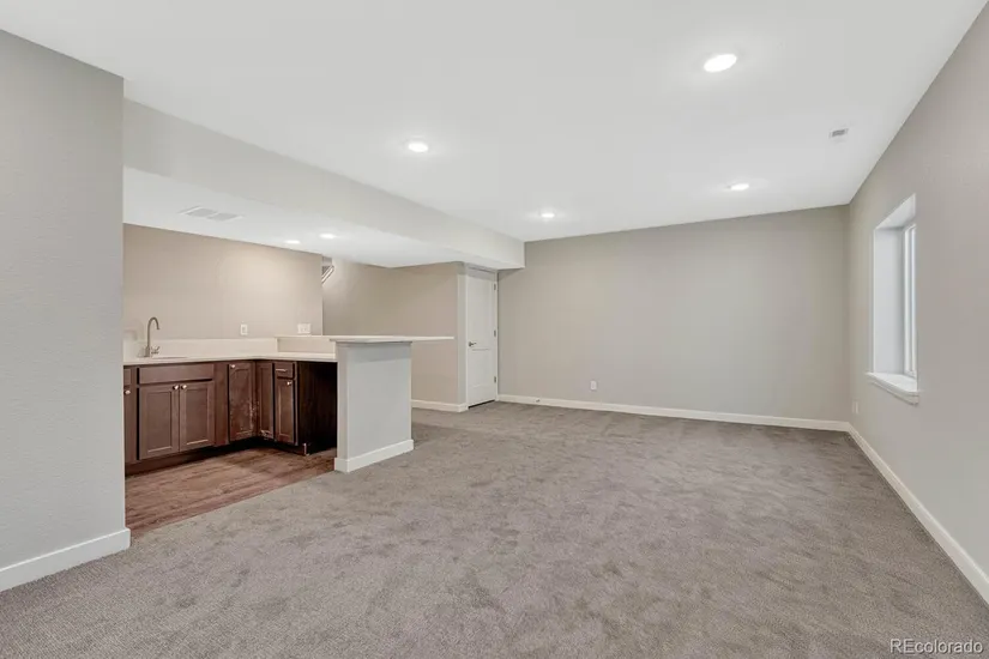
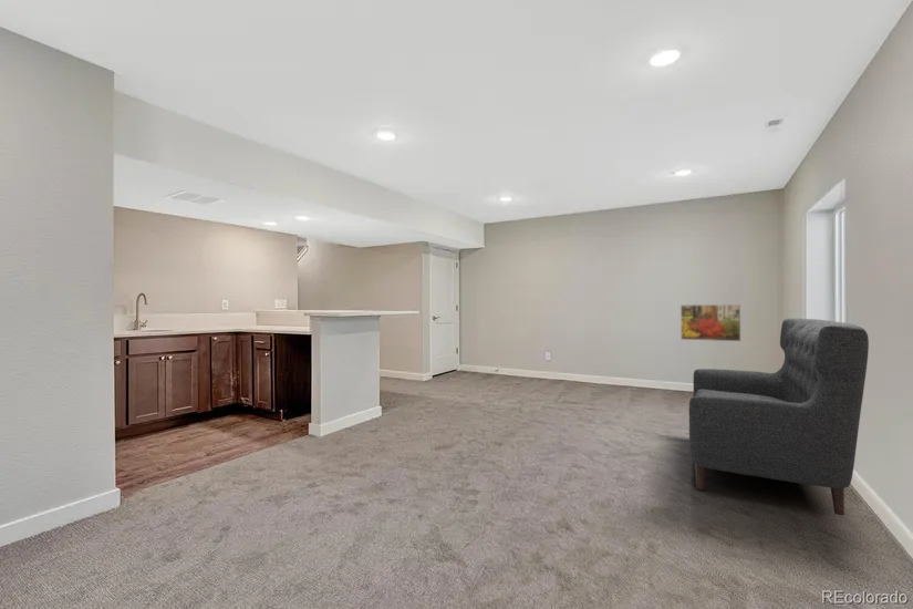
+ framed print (709, 322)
+ sofa (764, 395)
